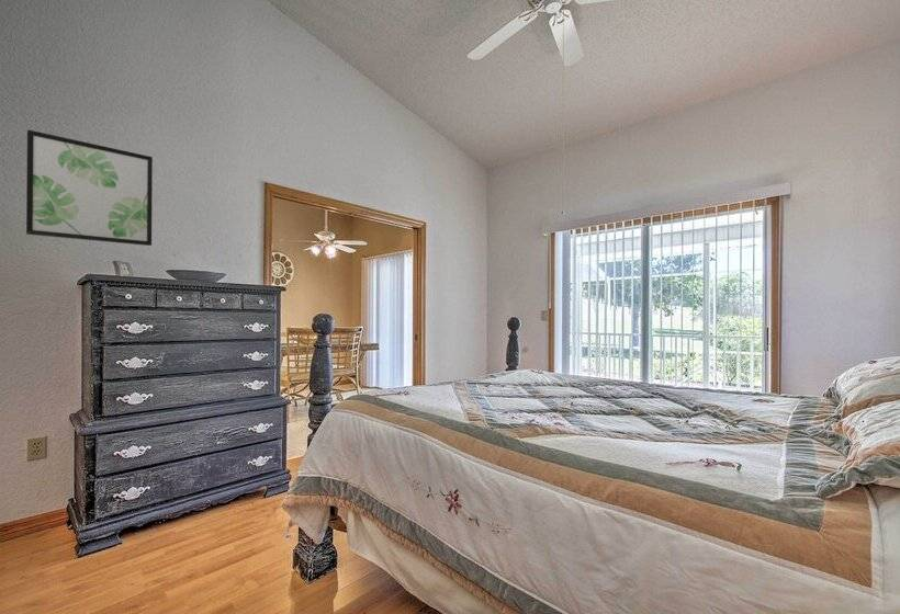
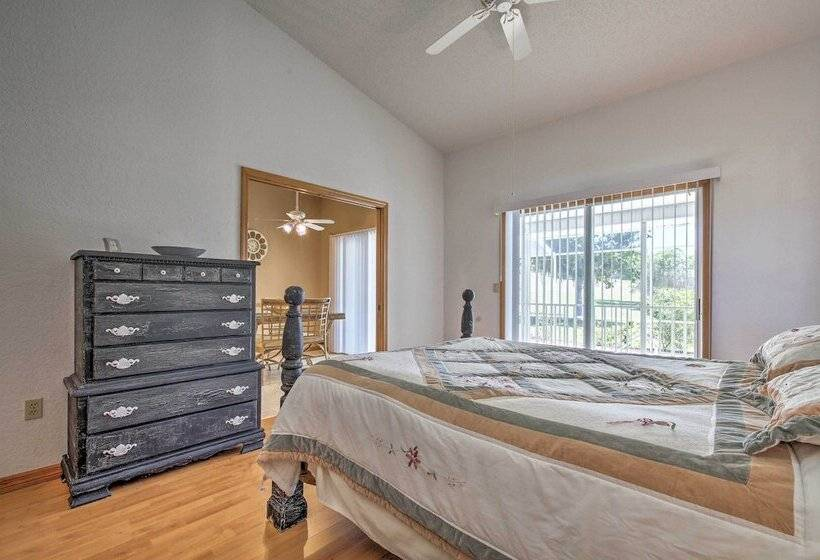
- wall art (93, 192)
